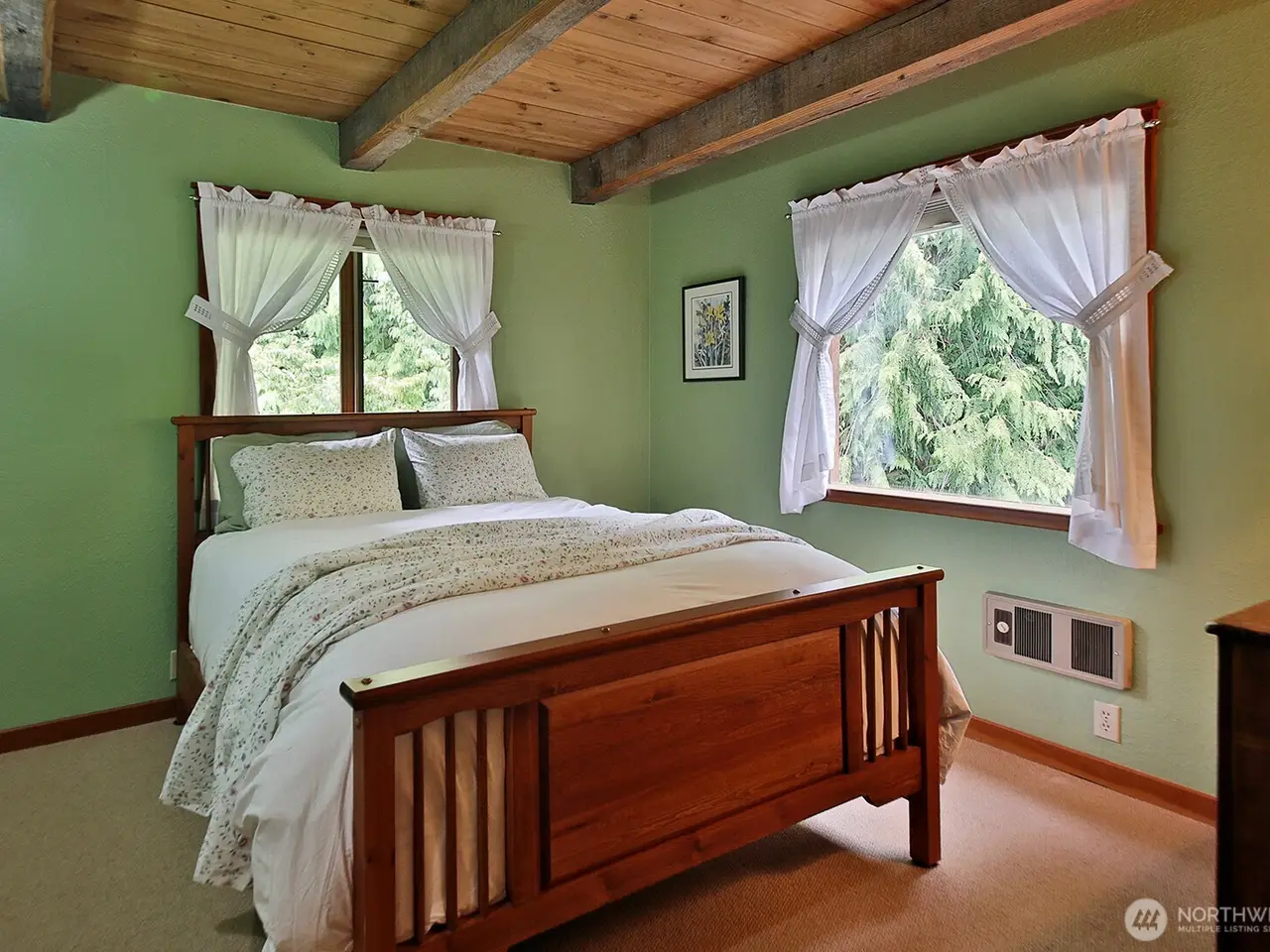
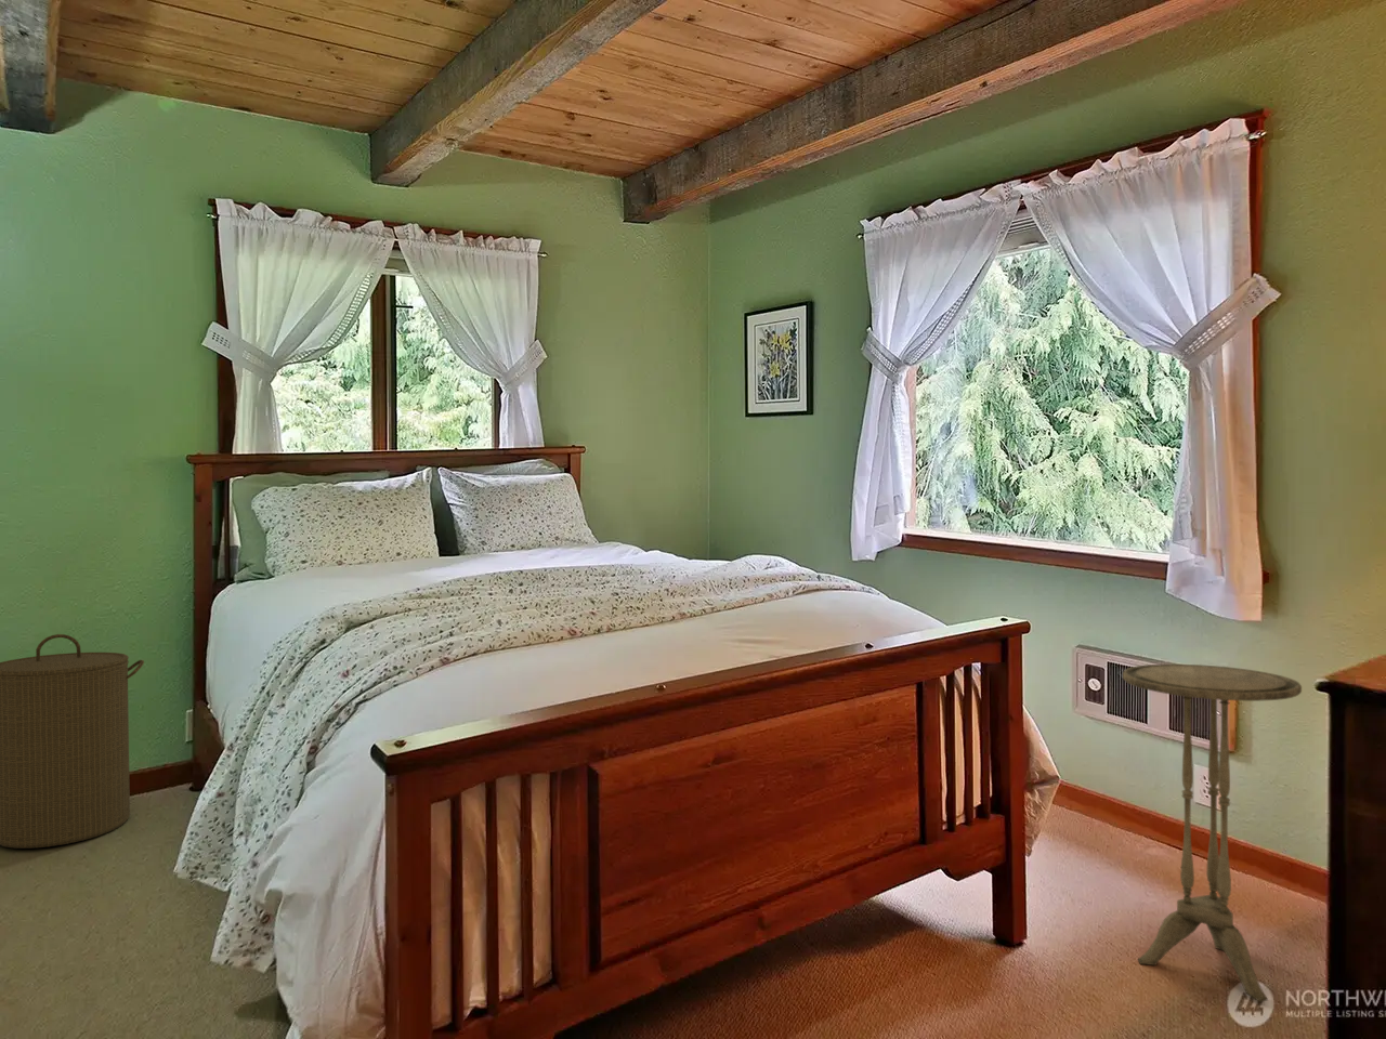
+ laundry hamper (62, 730)
+ side table (1210, 823)
